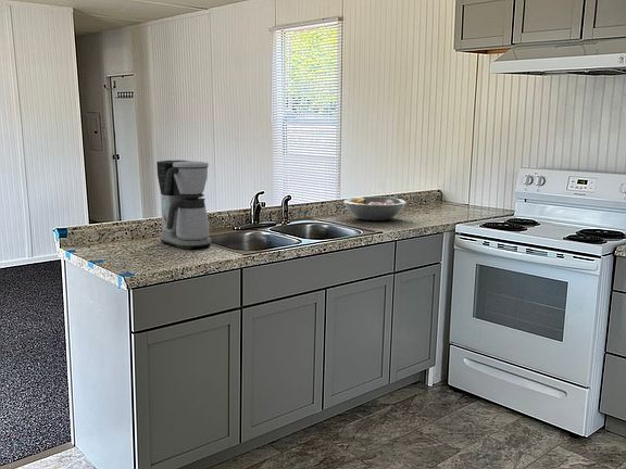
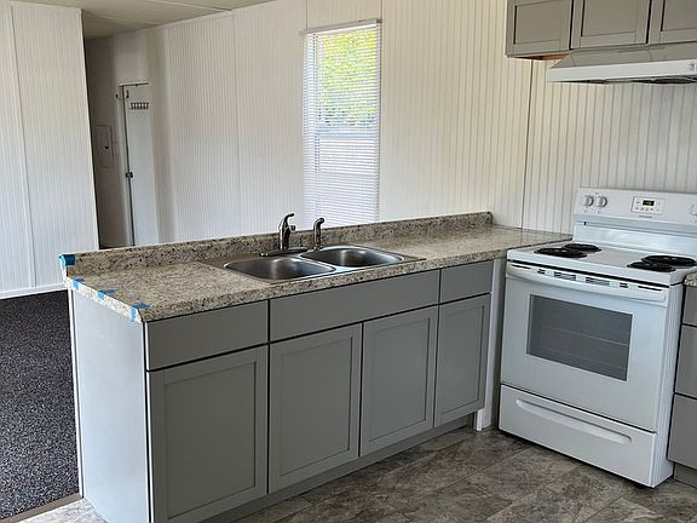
- coffee maker (179, 203)
- fruit bowl (374, 207)
